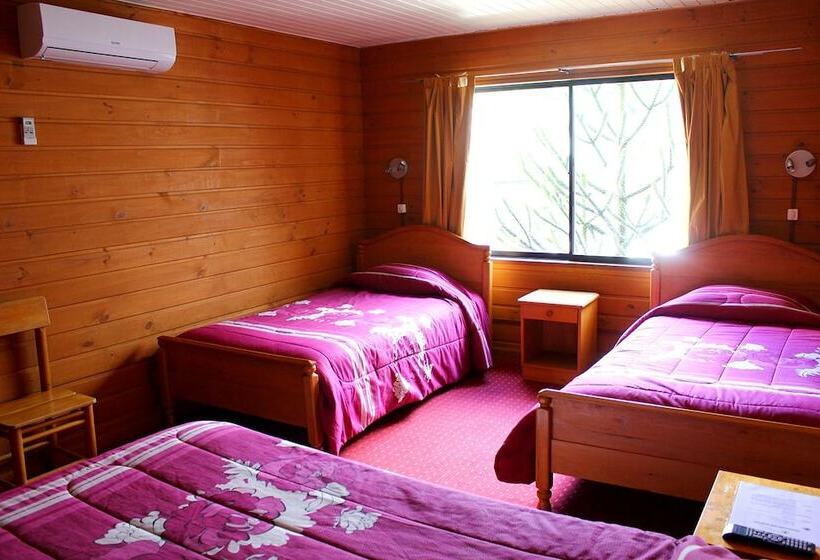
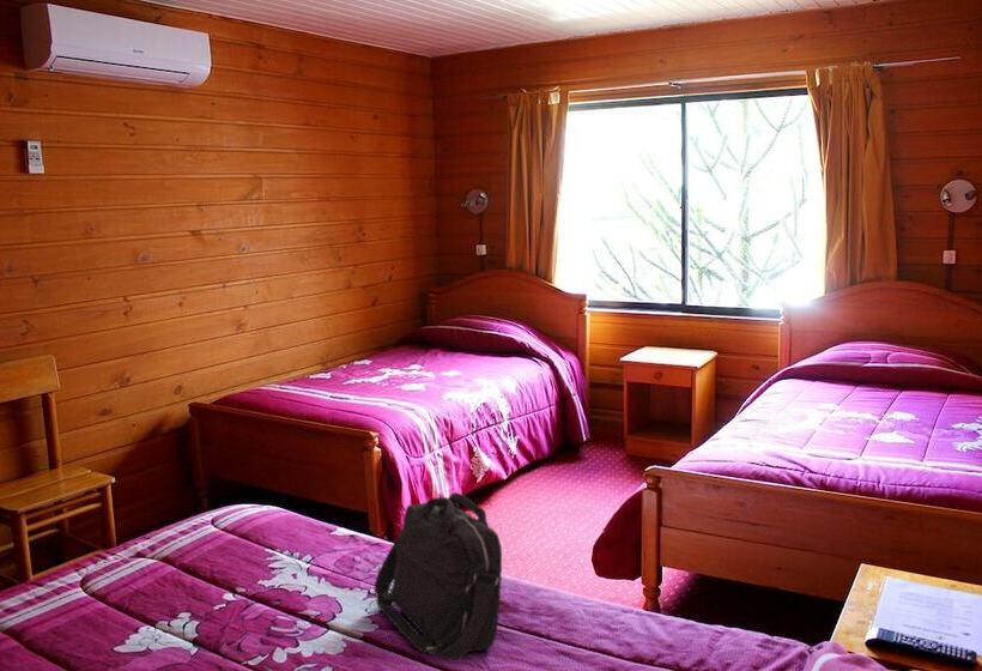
+ shoulder bag (432, 566)
